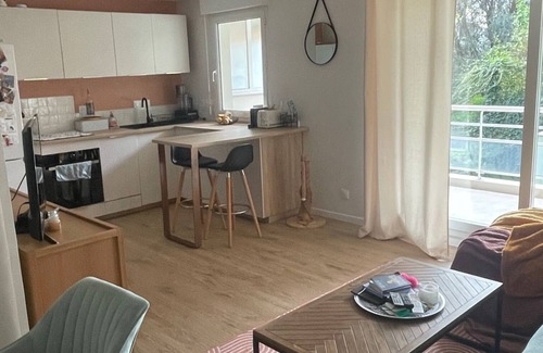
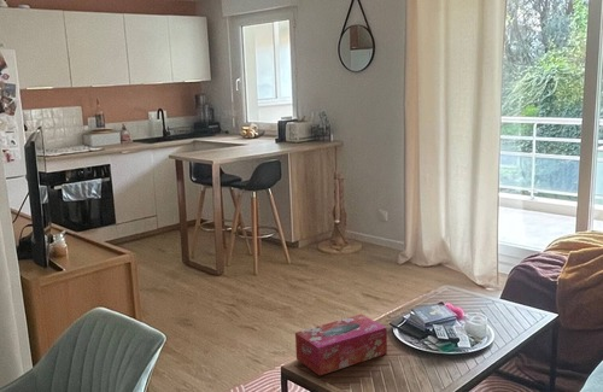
+ tissue box (341, 343)
